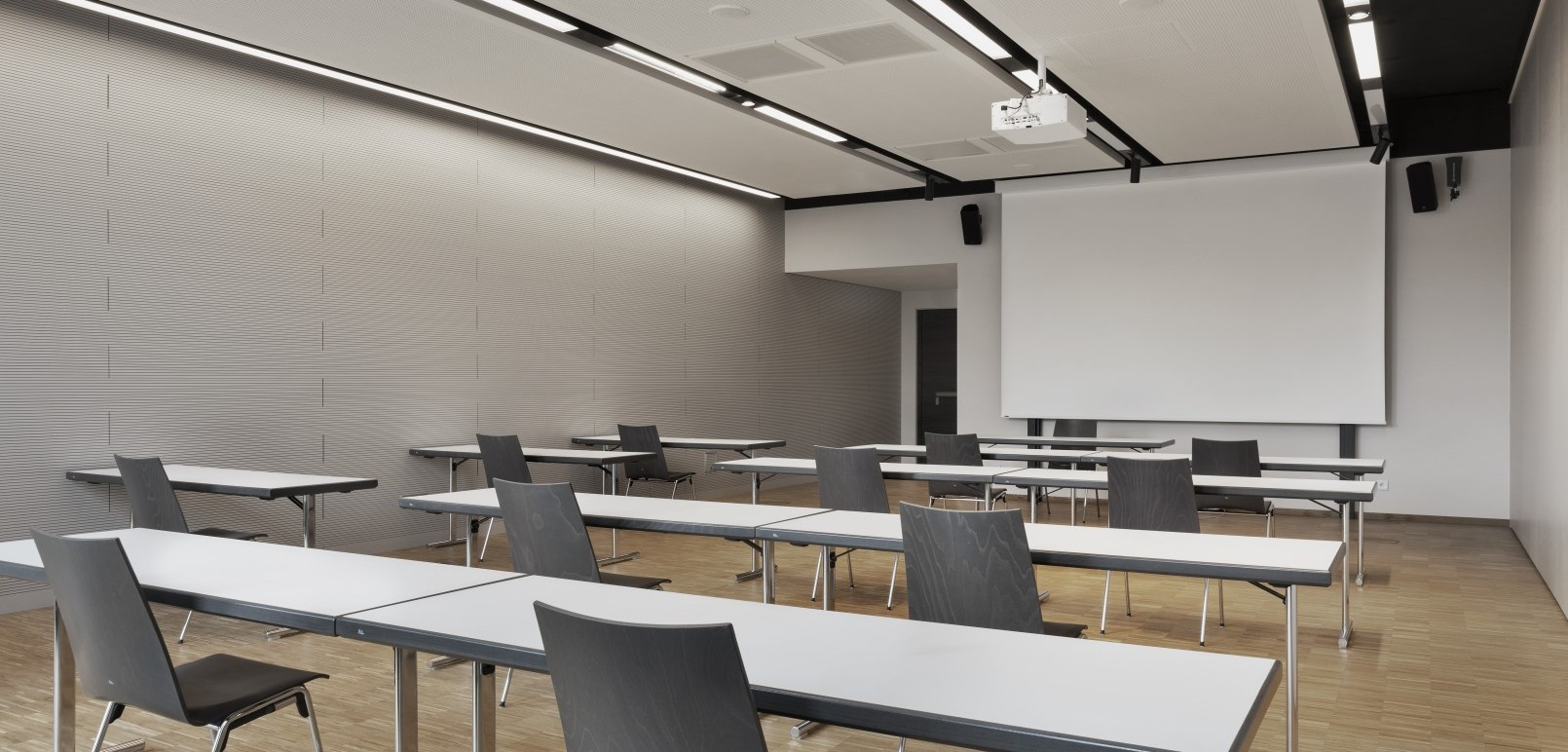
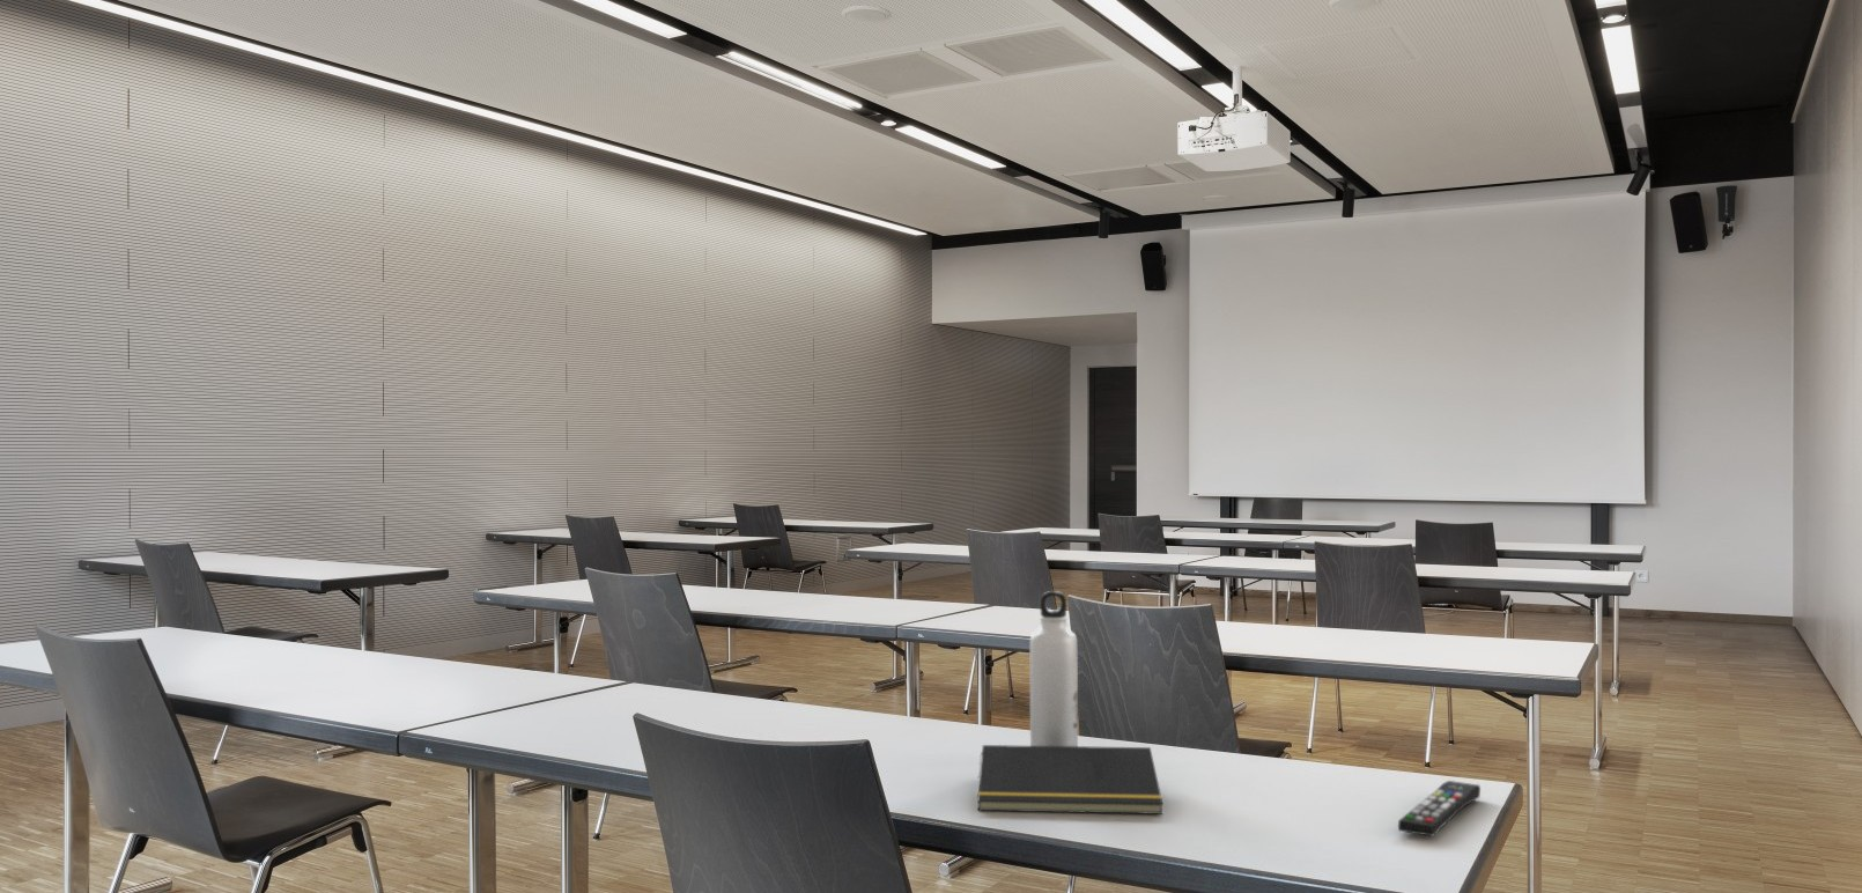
+ notepad (1068, 778)
+ water bottle (1053, 676)
+ remote control (1440, 806)
